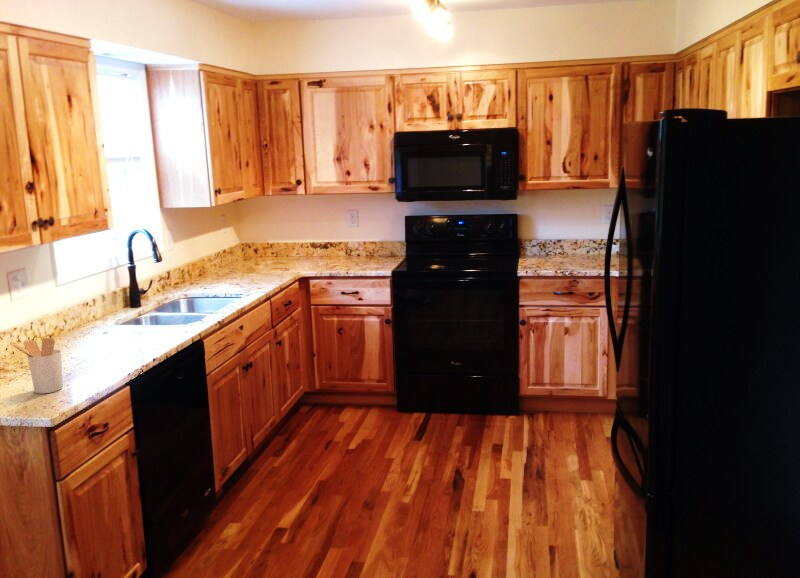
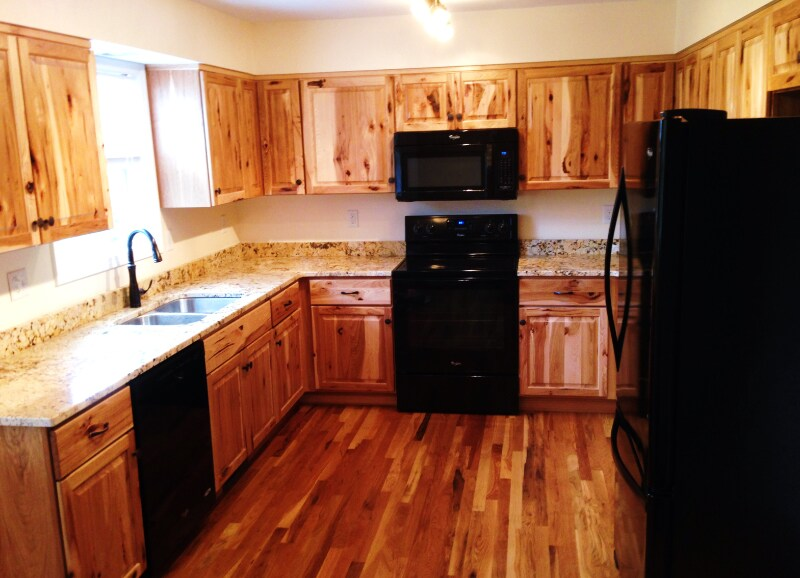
- utensil holder (37, 364)
